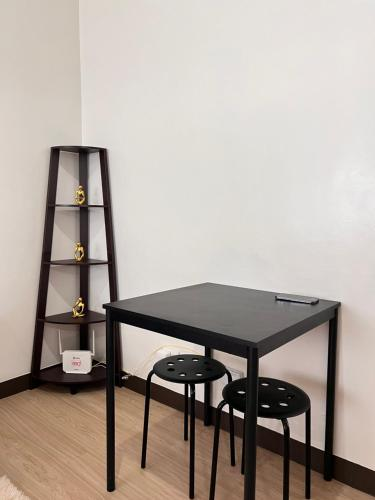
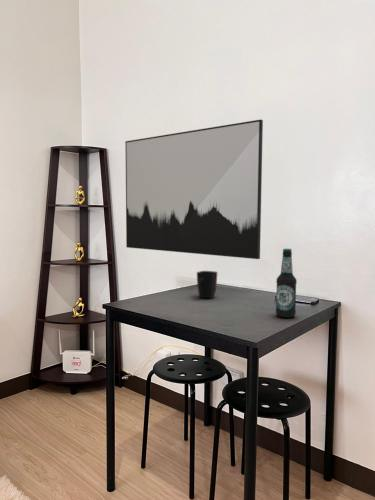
+ wall art (184, 193)
+ mug (206, 285)
+ bottle (286, 282)
